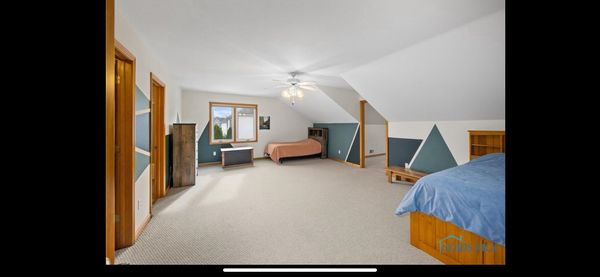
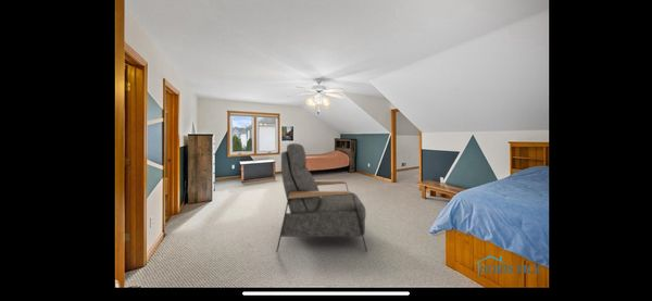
+ chair (322, 191)
